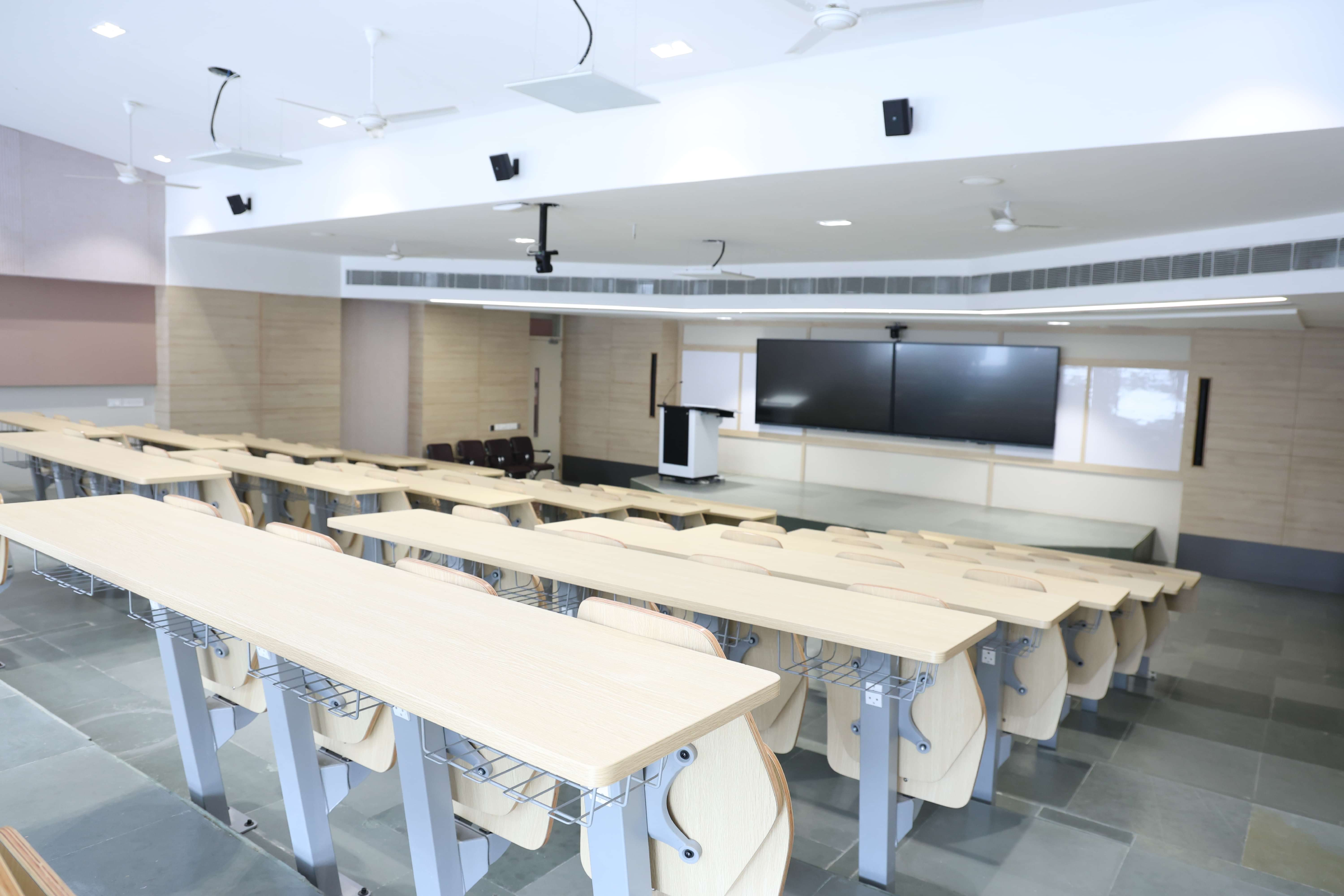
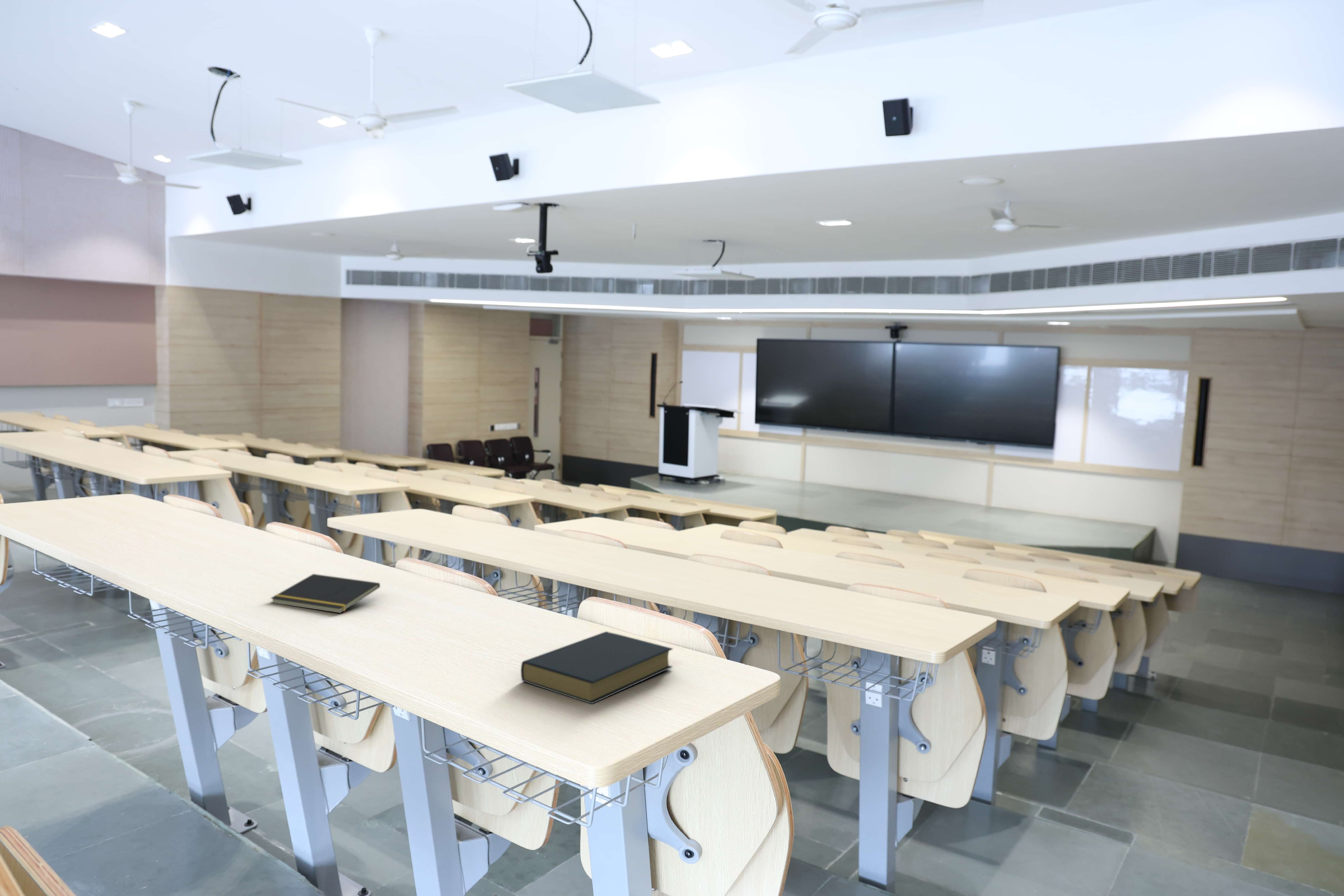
+ hardback book (599, 664)
+ notepad (326, 593)
